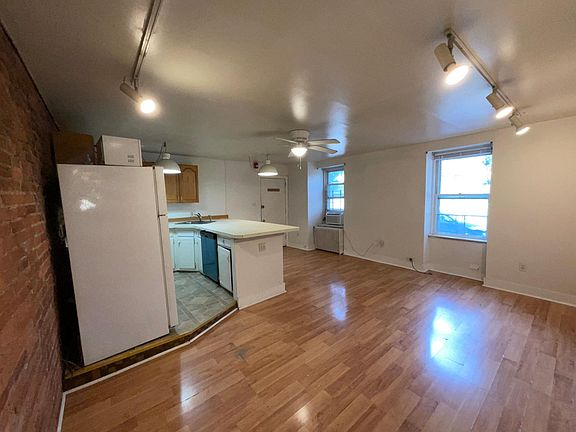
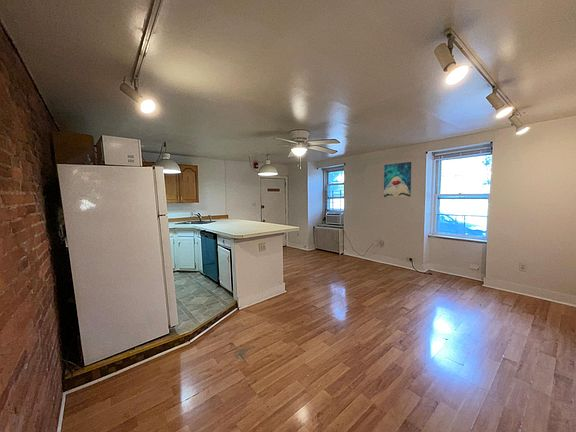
+ wall art (396, 180)
